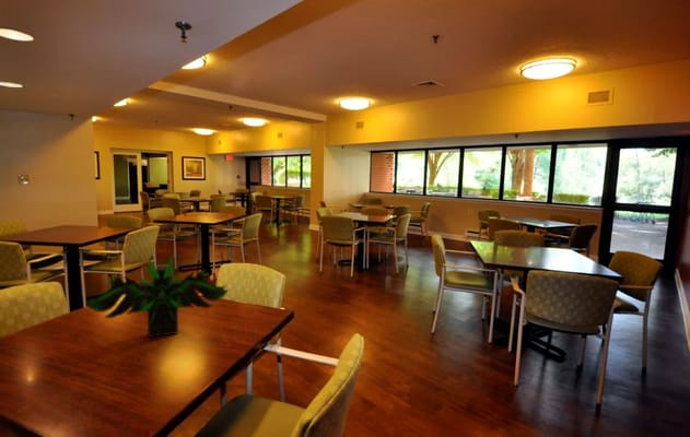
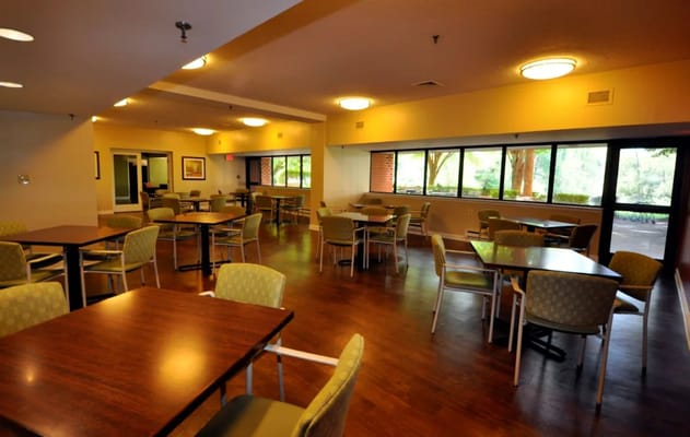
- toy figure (162, 294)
